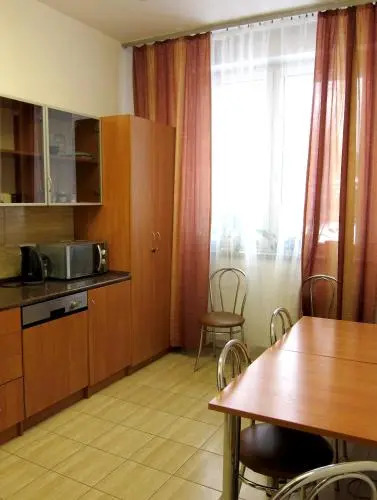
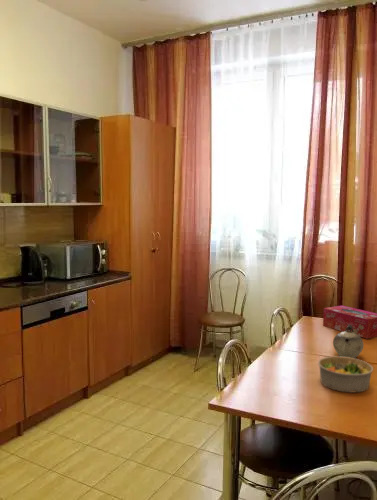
+ teapot (348, 342)
+ tissue box (353, 321)
+ bowl (344, 373)
